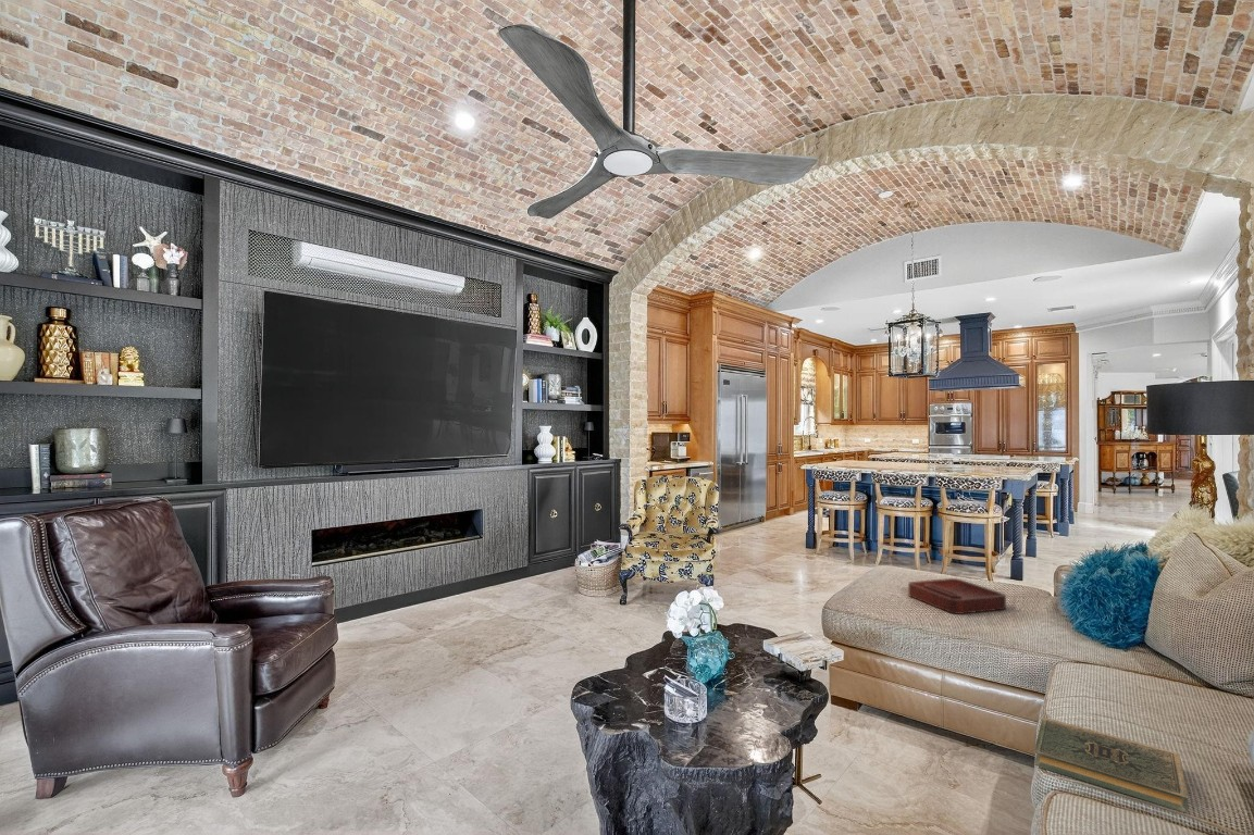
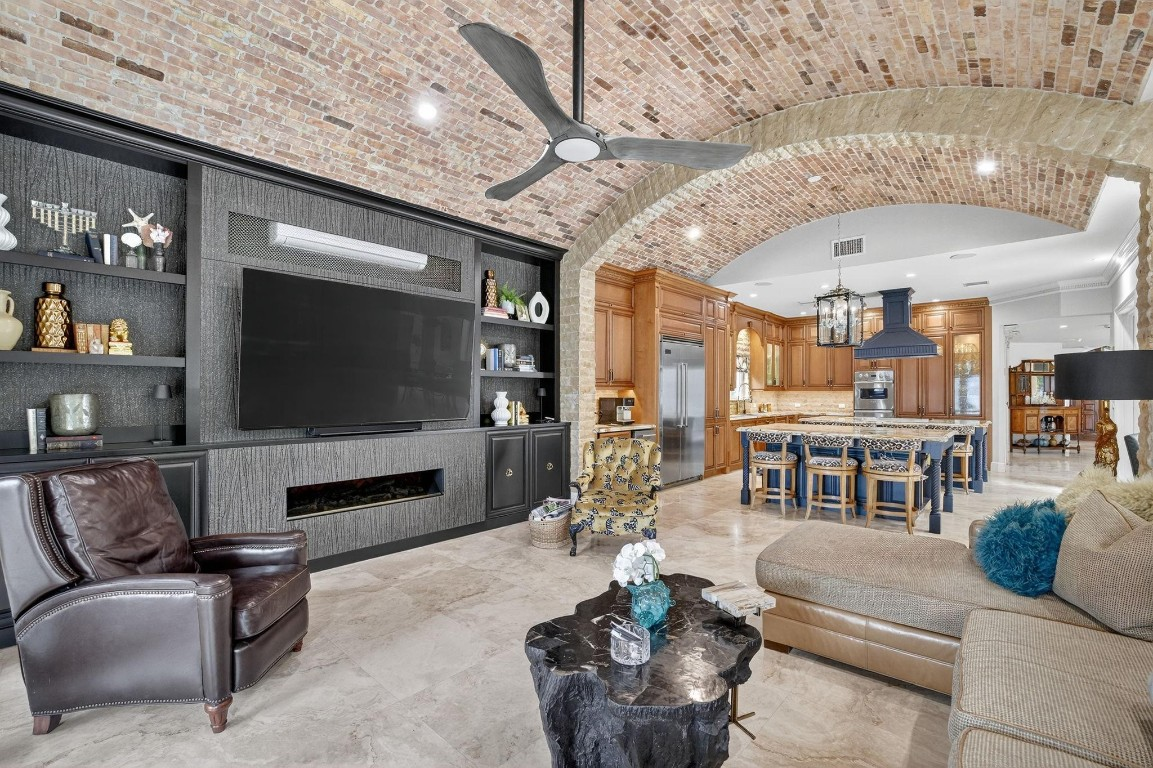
- decorative tray (955, 595)
- book (1106, 759)
